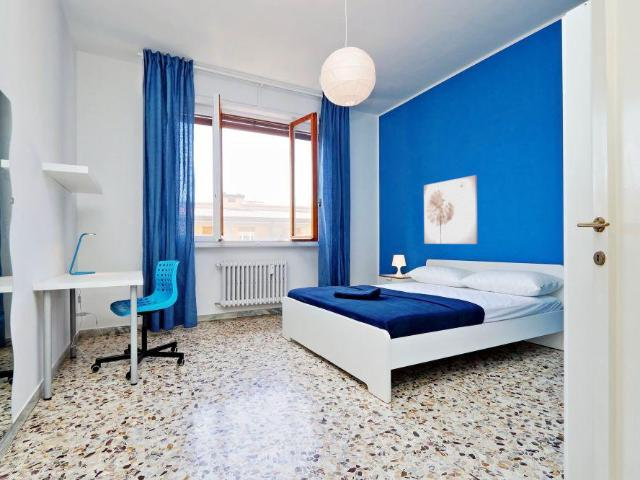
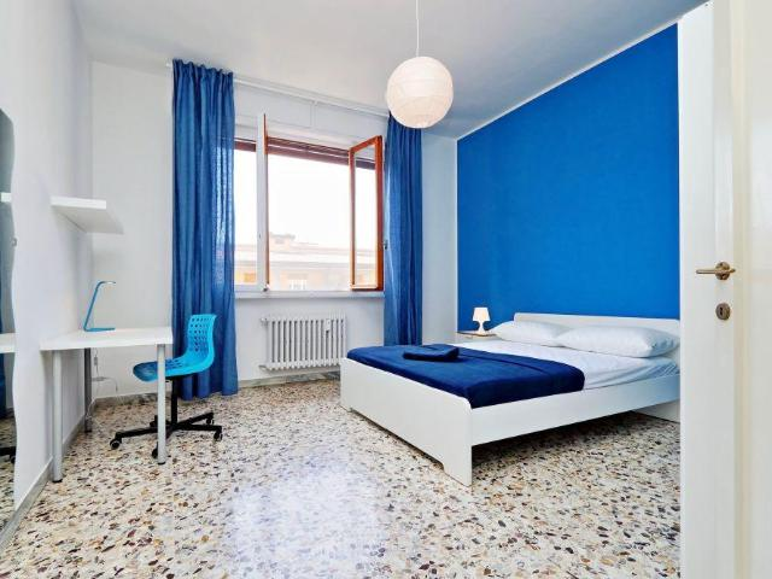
- wall art (448, 212)
